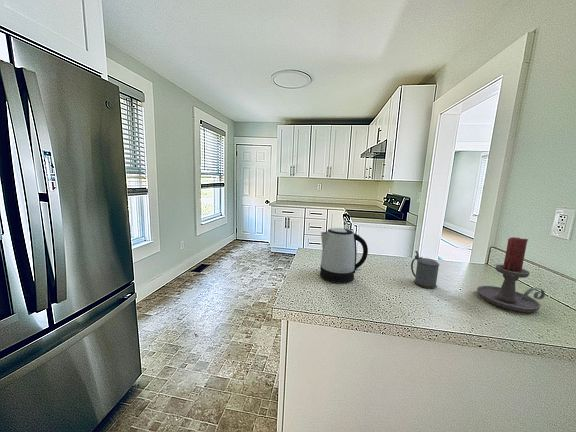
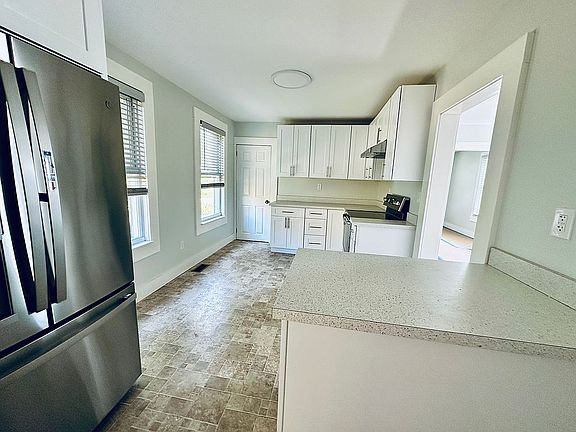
- kettle (343, 253)
- beer stein (423, 268)
- candle holder (518, 270)
